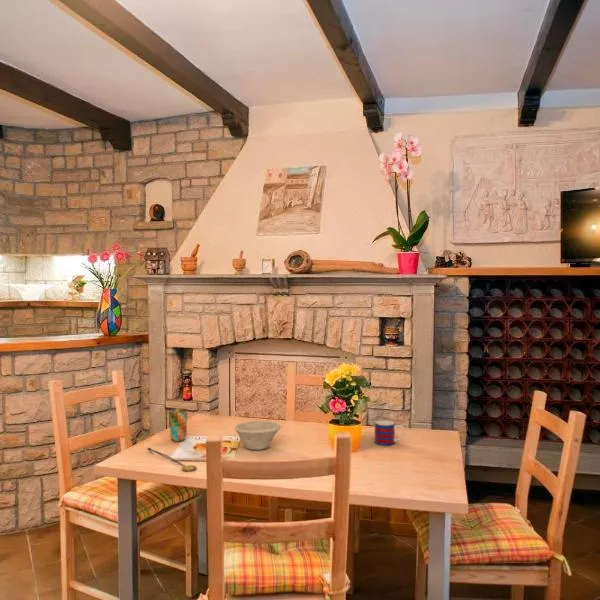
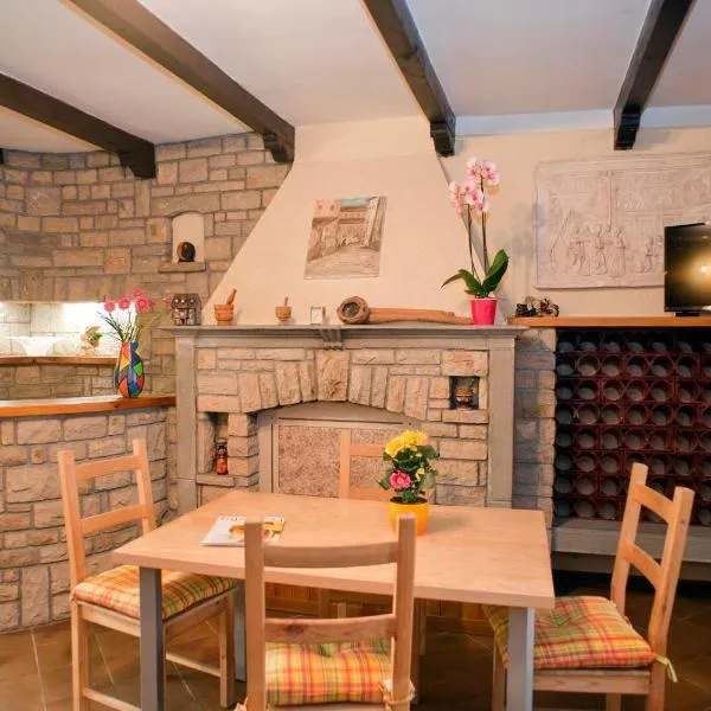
- bowl (257, 435)
- pendant necklace (169, 457)
- mug (389, 433)
- cup (178, 425)
